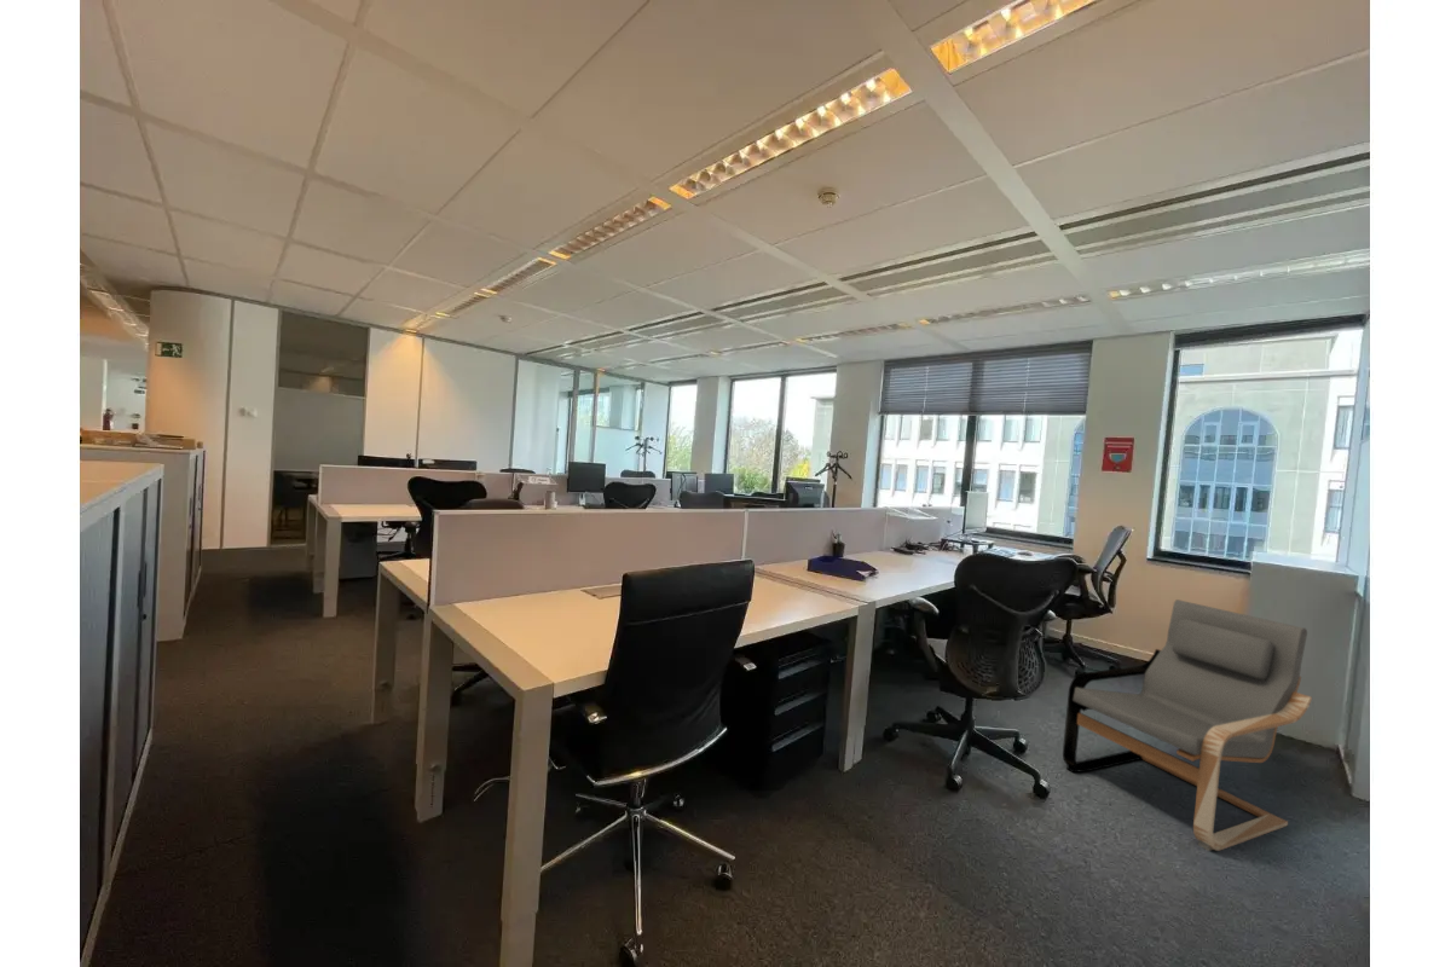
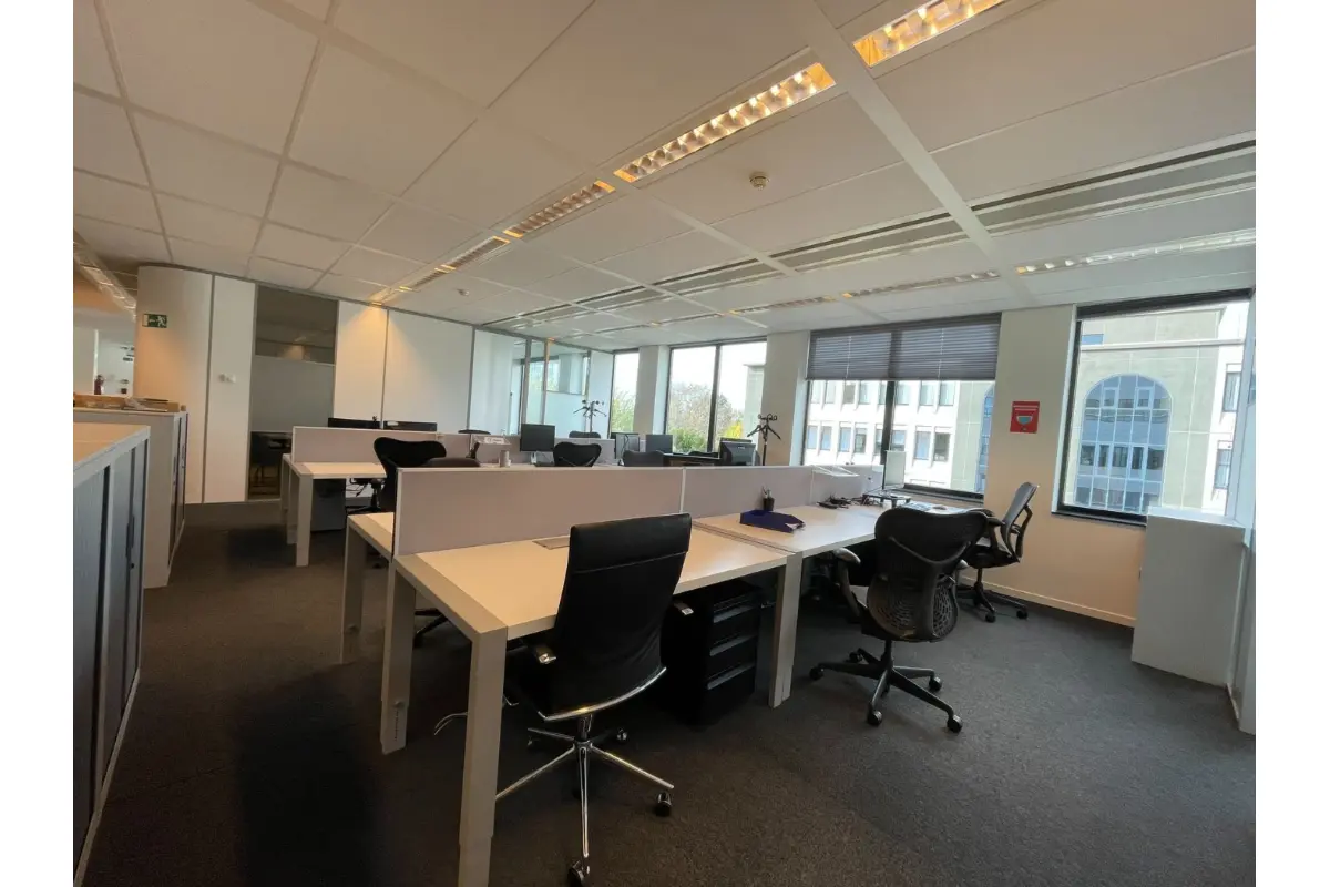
- armchair (1181, 705)
